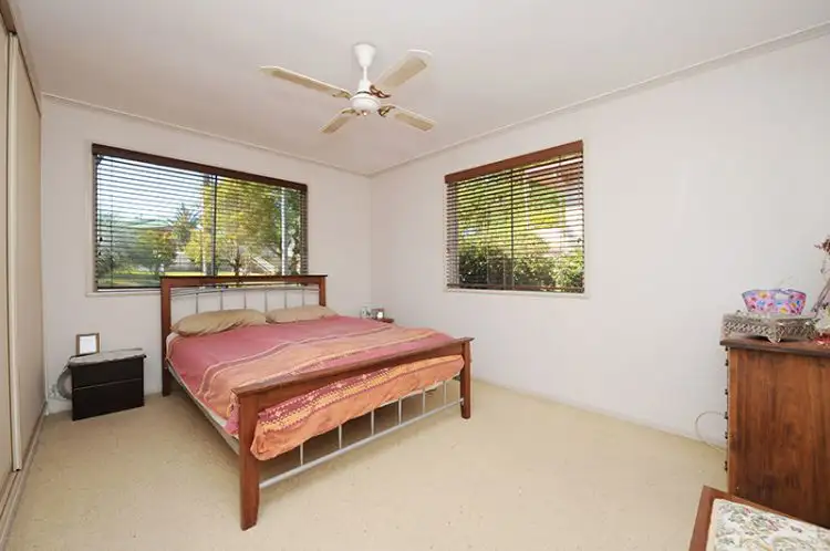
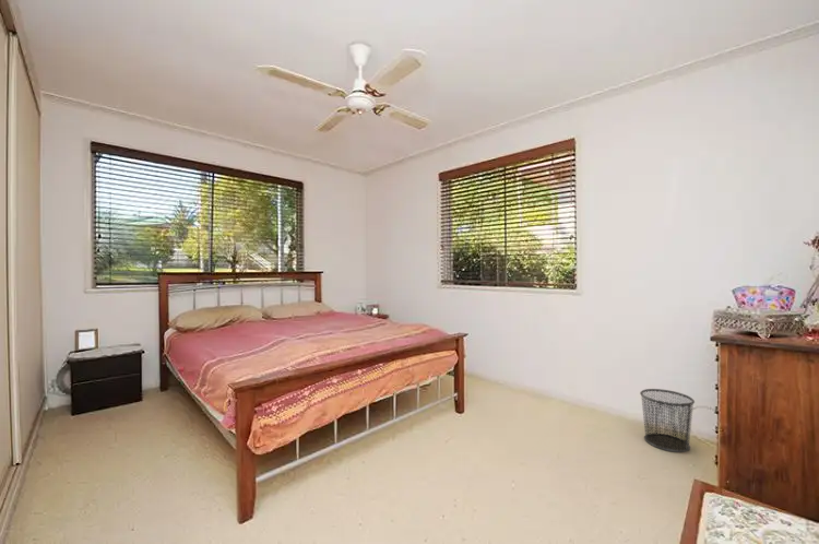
+ waste bin (666, 419)
